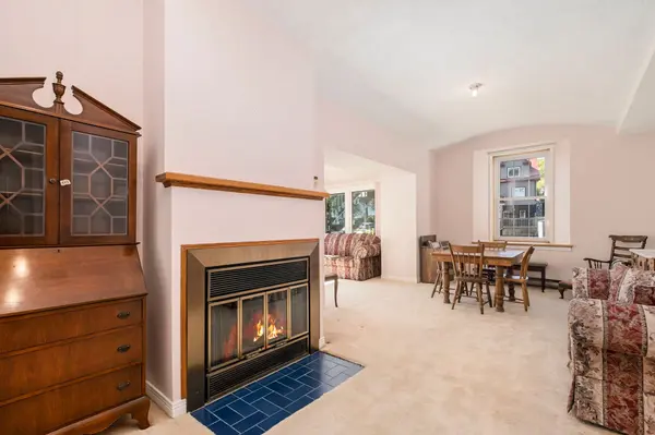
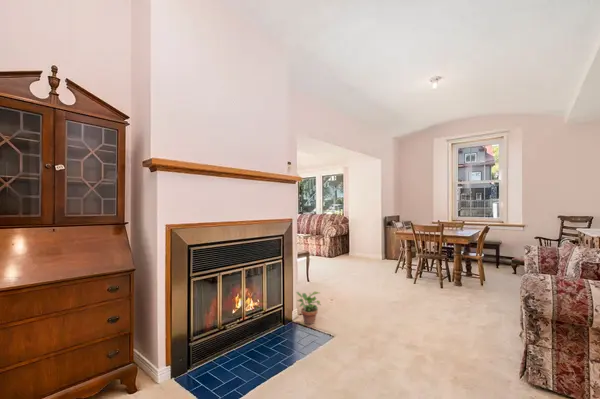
+ potted plant (306, 307)
